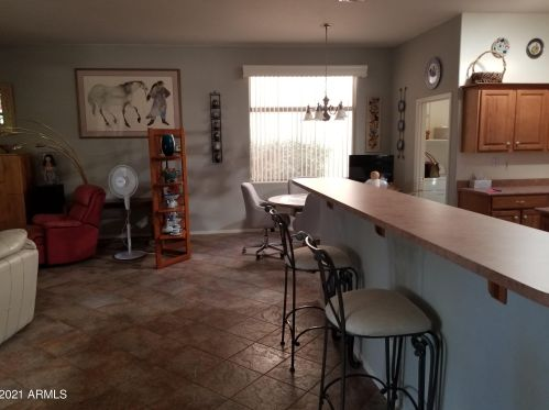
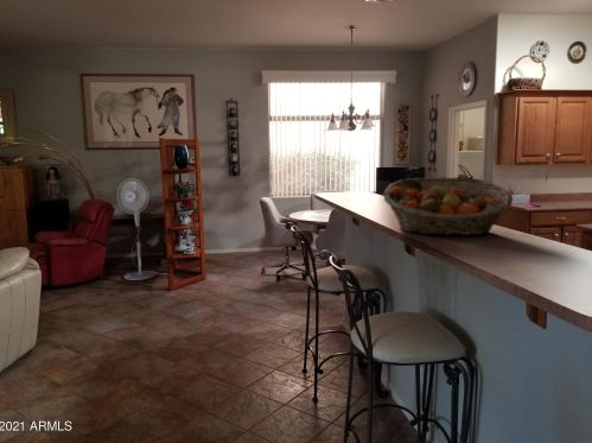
+ fruit basket (445, 204)
